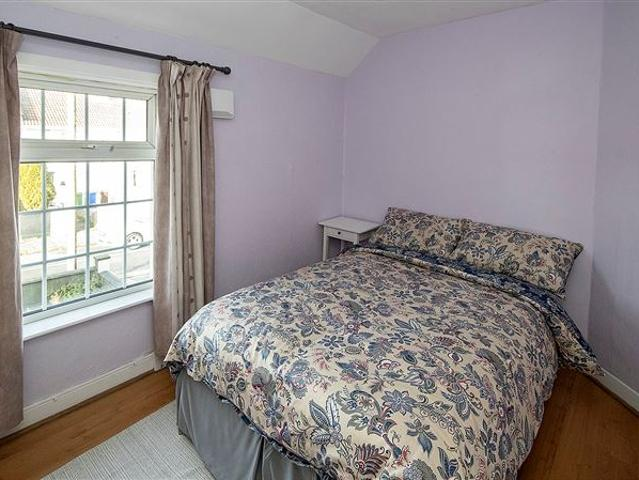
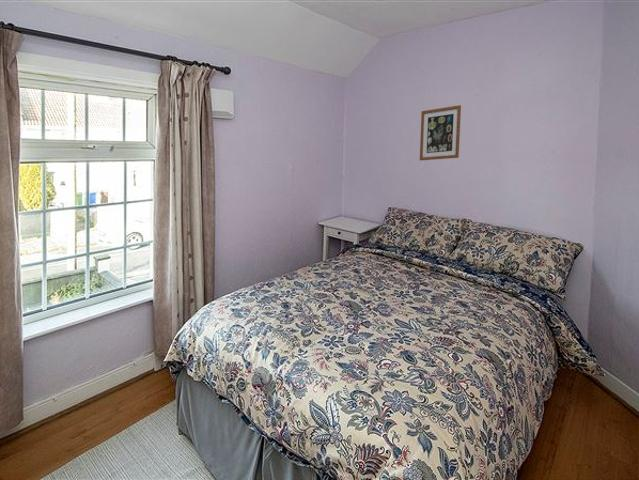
+ wall art (439, 133)
